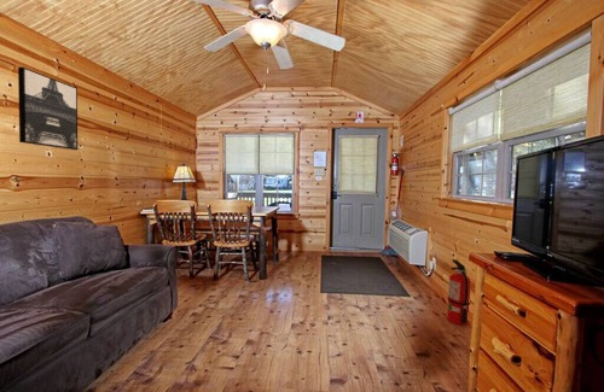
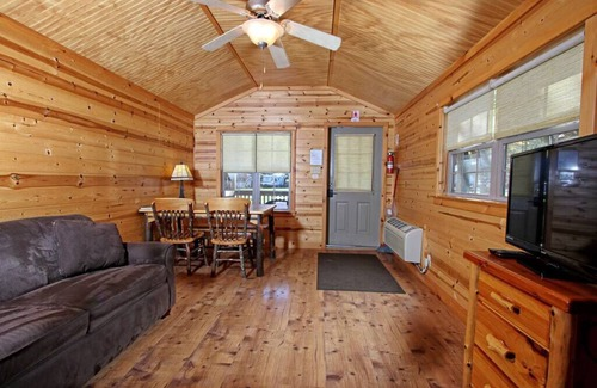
- fire extinguisher (455, 291)
- wall art (51, 112)
